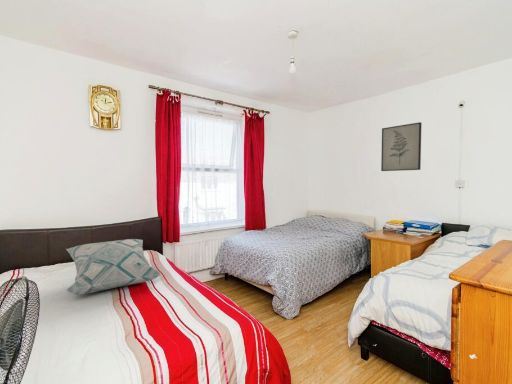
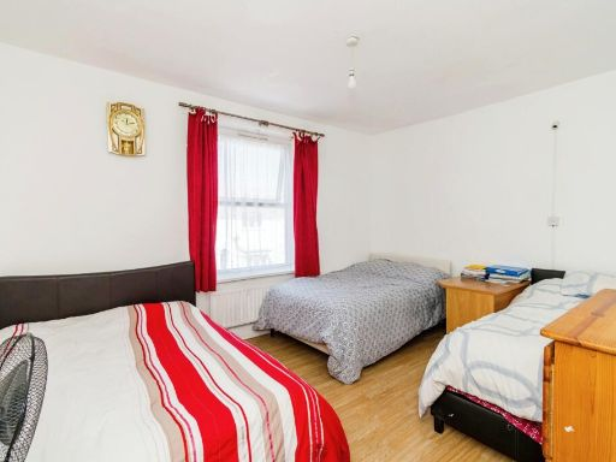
- wall art (400, 148)
- decorative pillow (112, 263)
